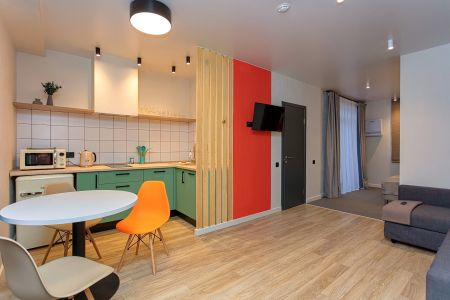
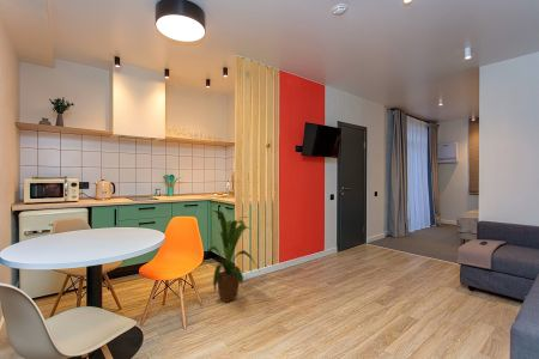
+ house plant (234, 250)
